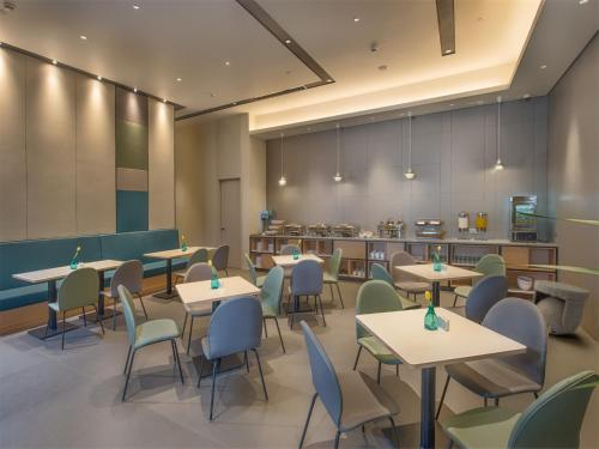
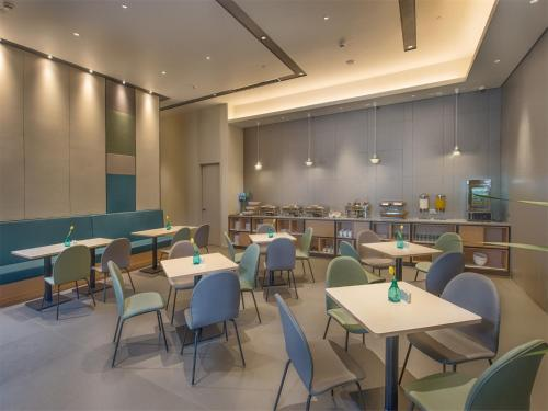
- waste bin (558, 308)
